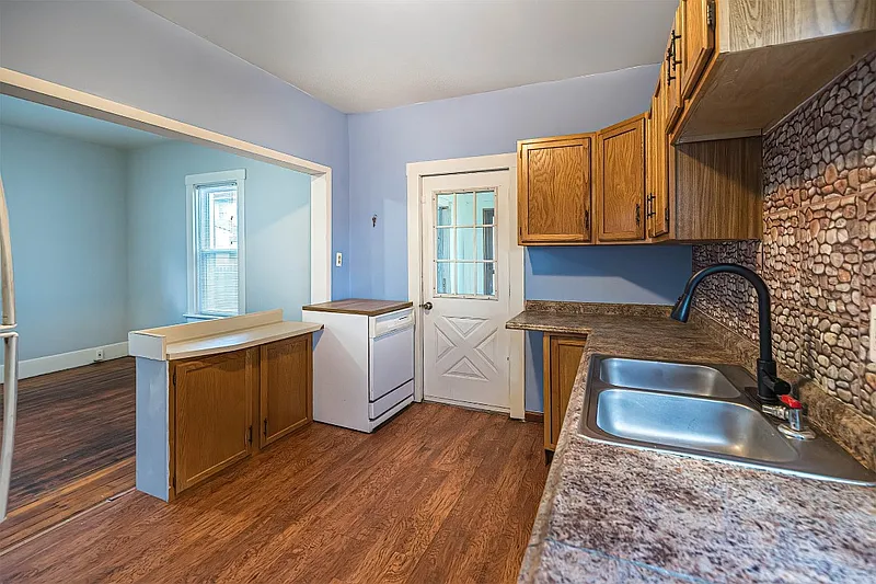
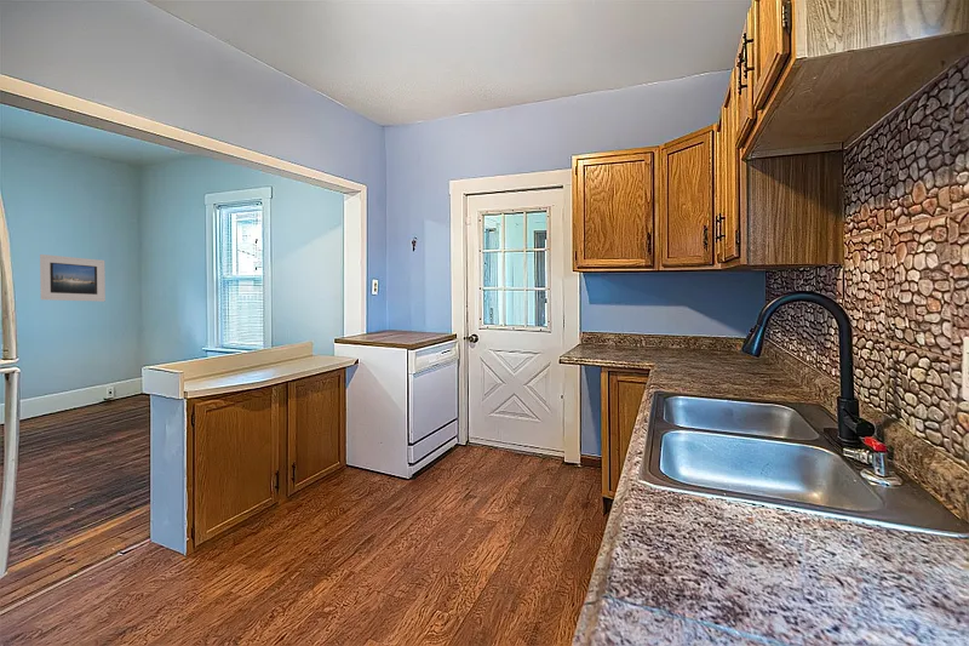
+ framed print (74, 279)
